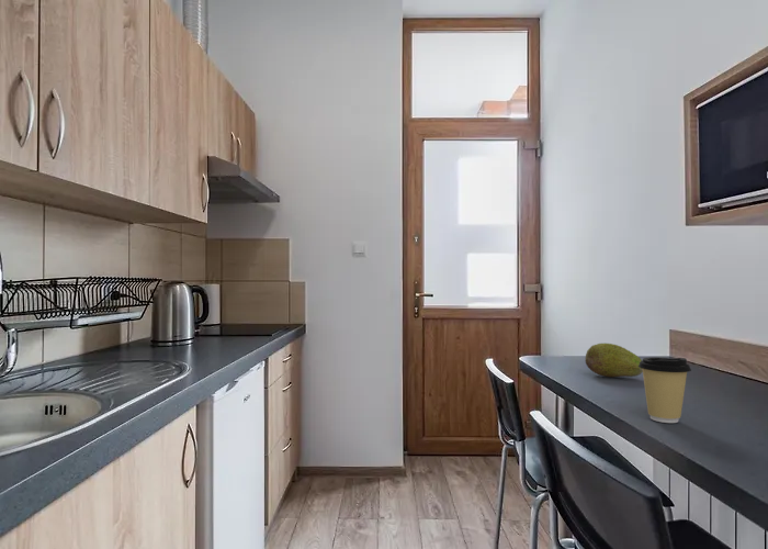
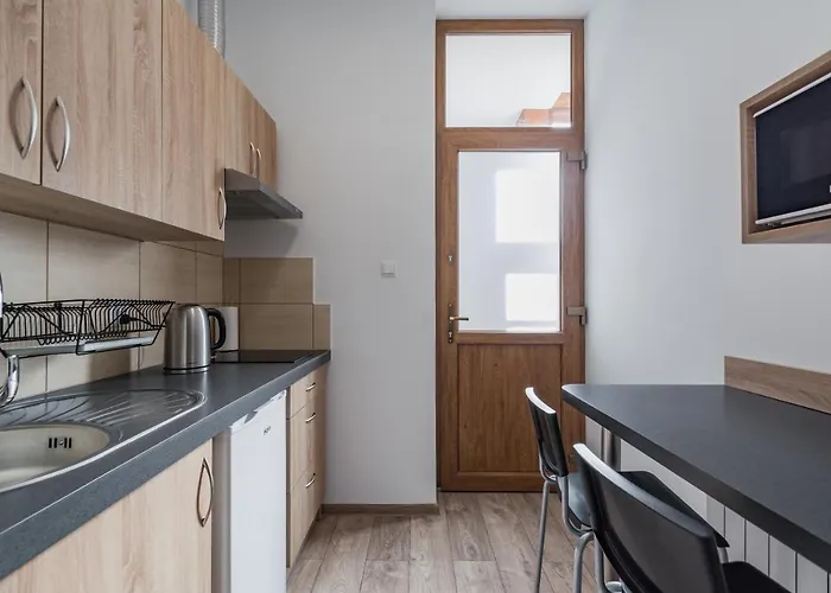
- fruit (613, 359)
- coffee cup (664, 388)
